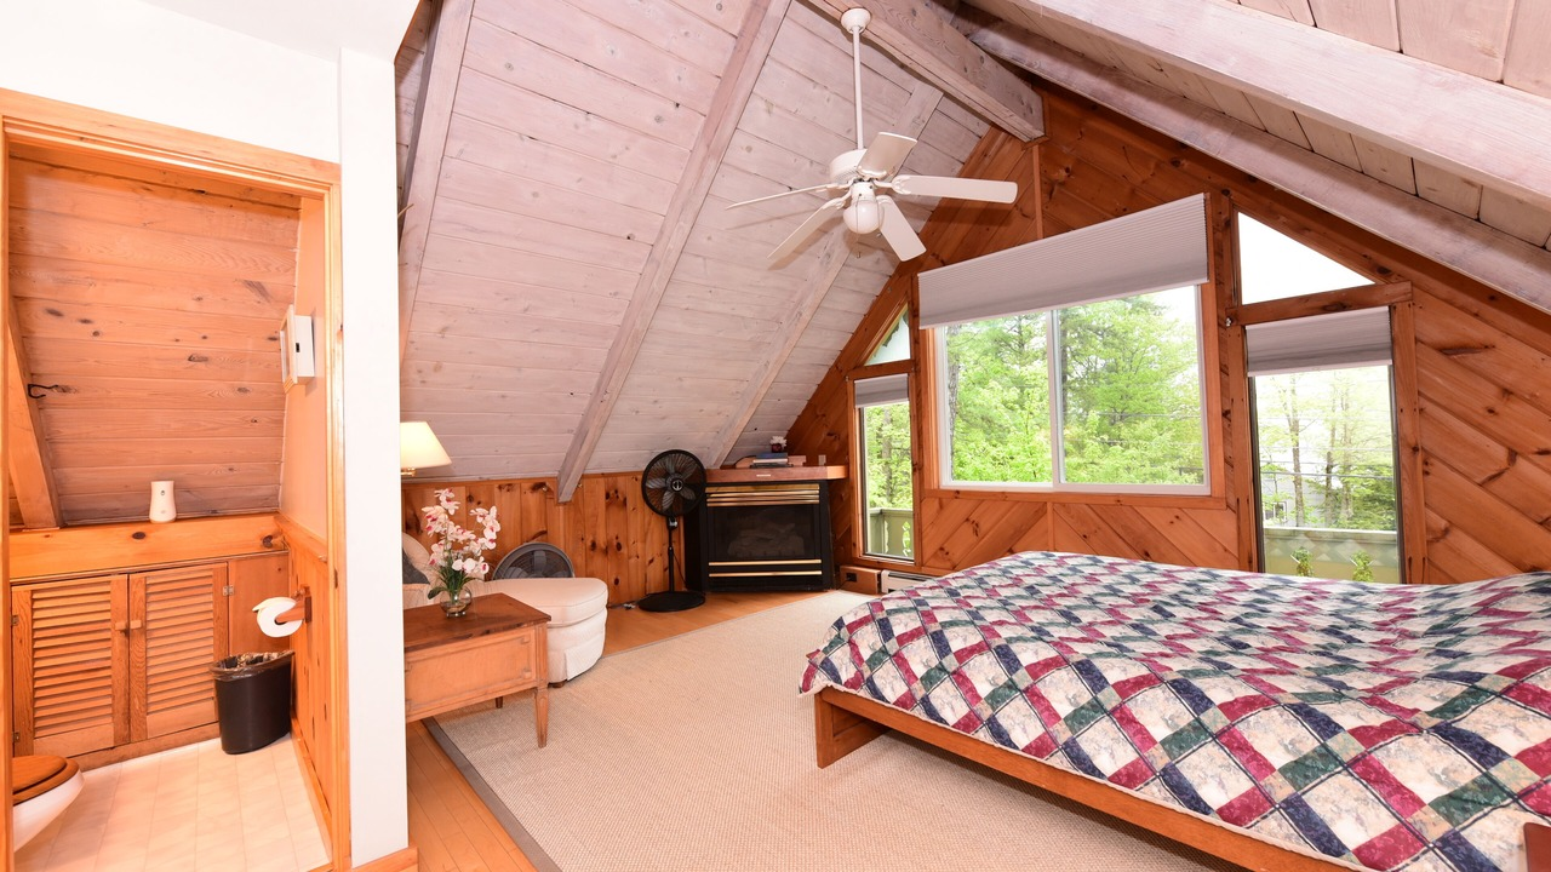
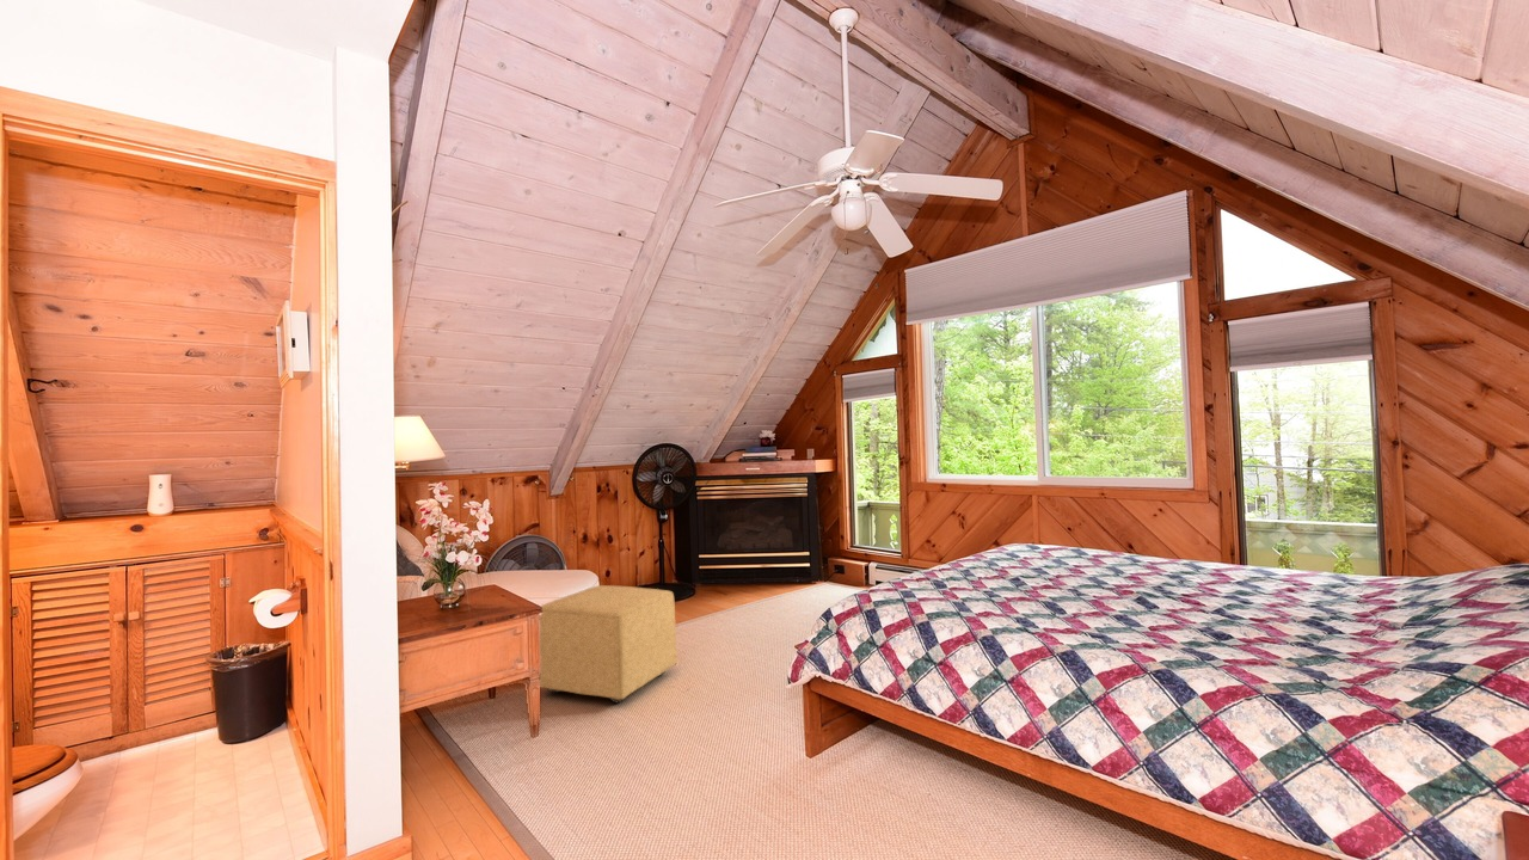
+ ottoman (607, 639)
